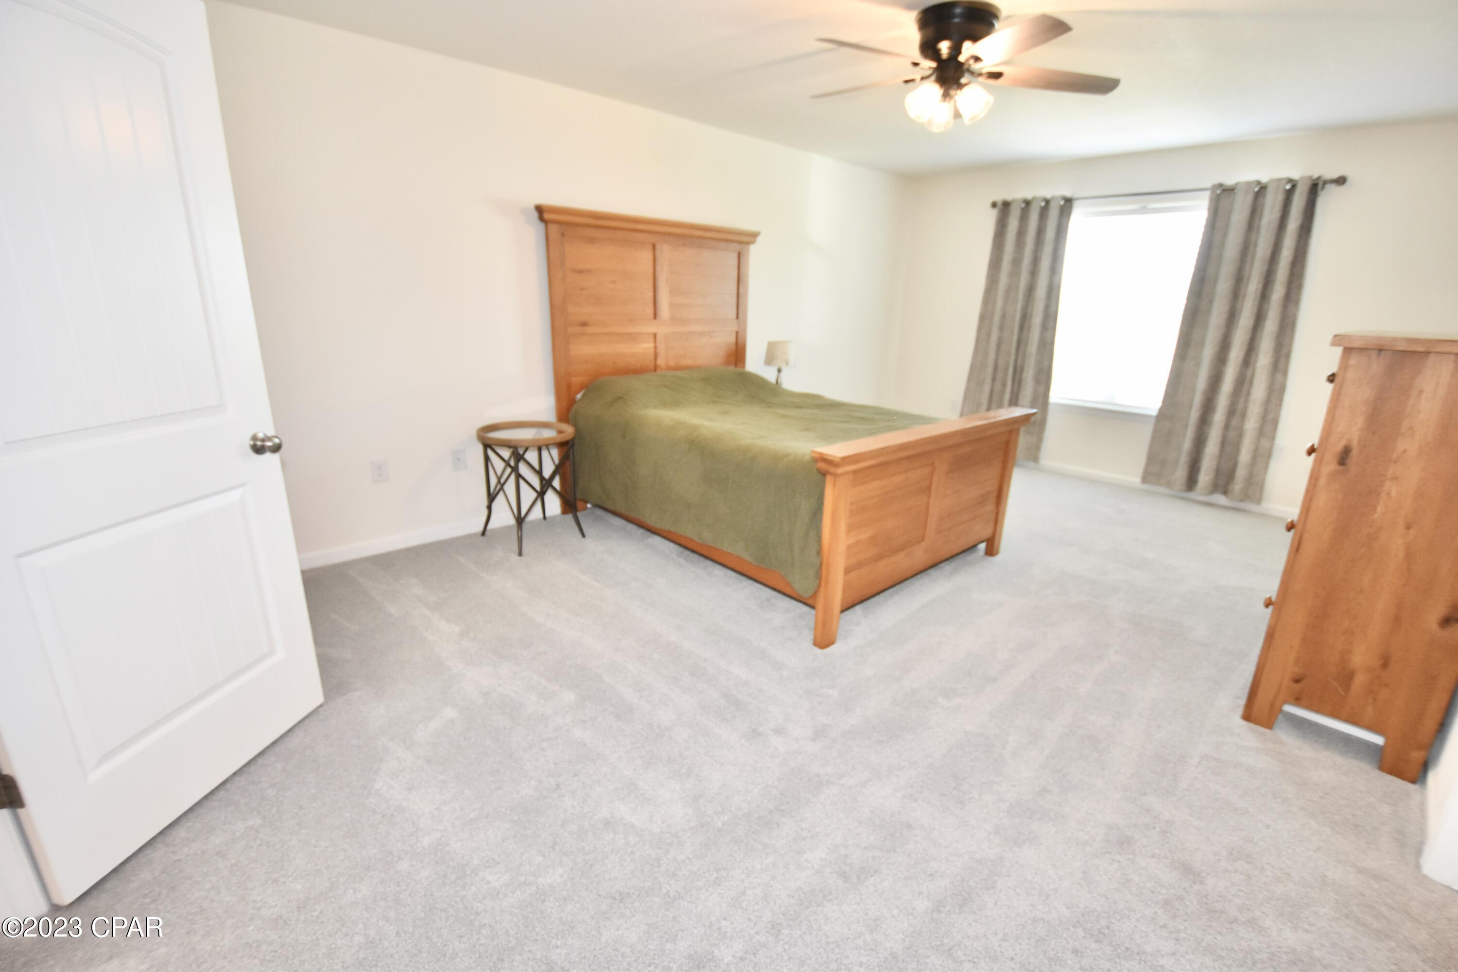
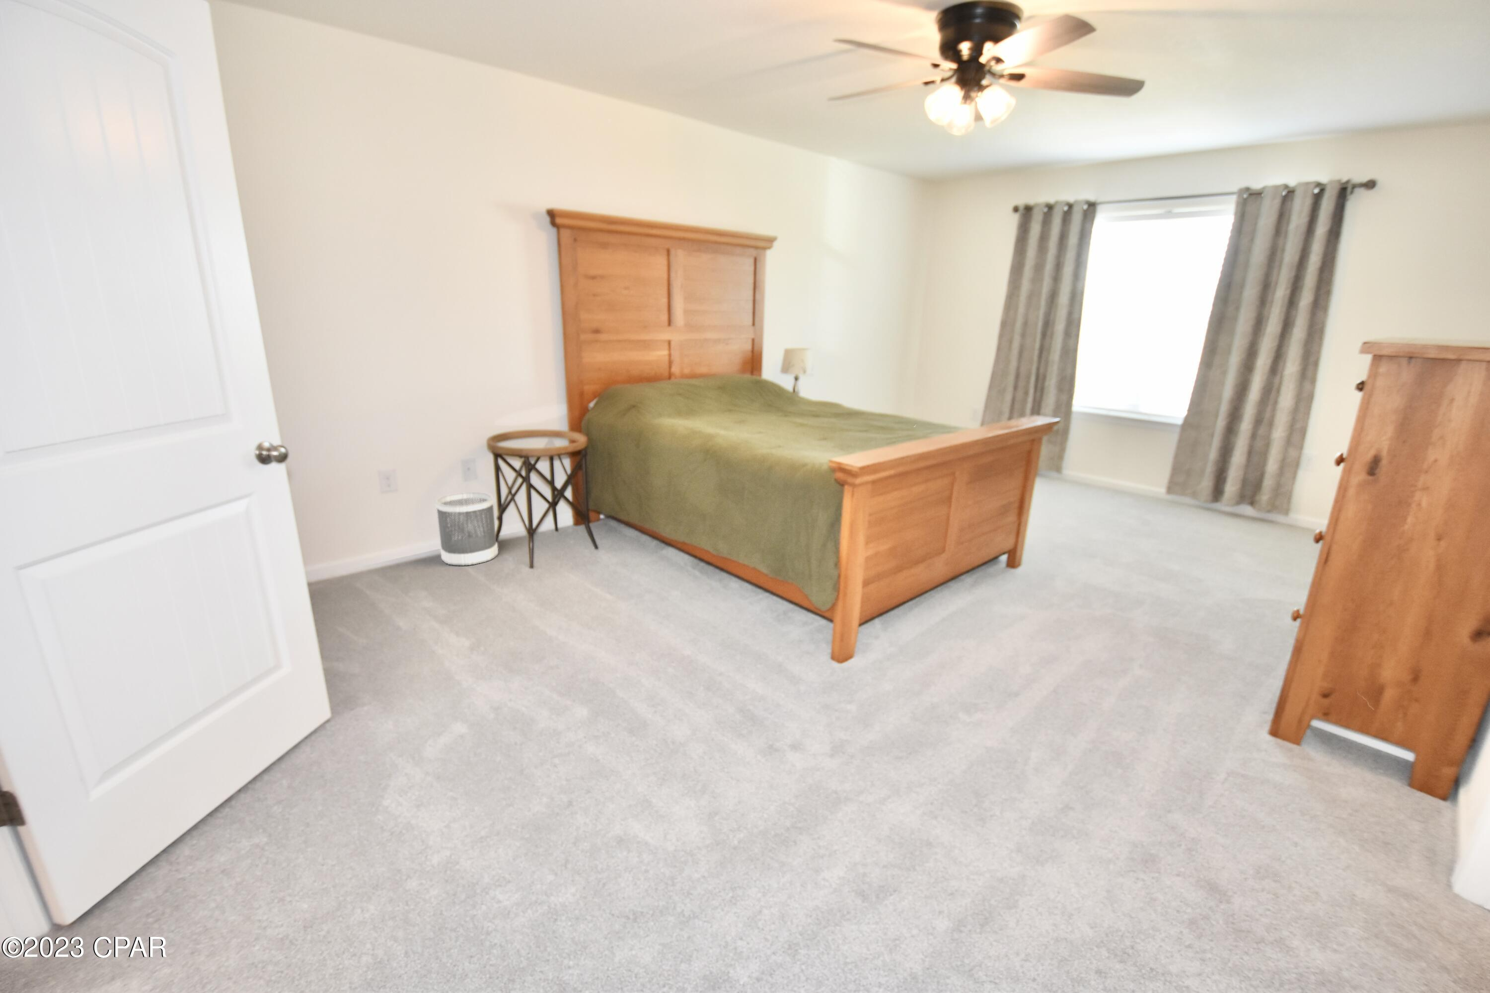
+ wastebasket (468, 528)
